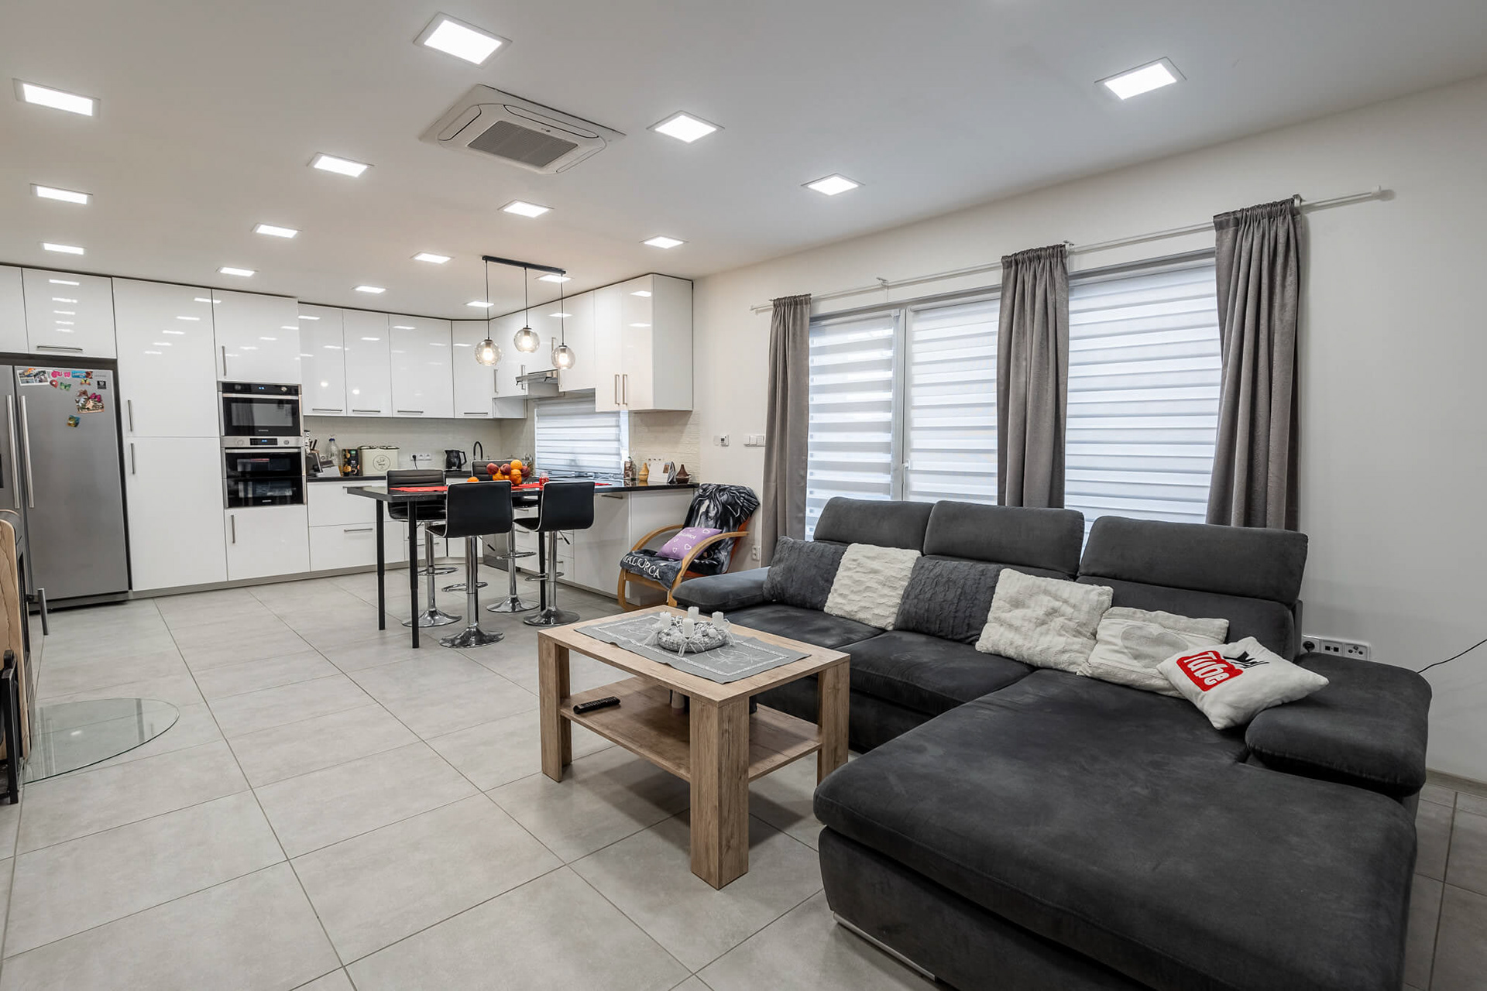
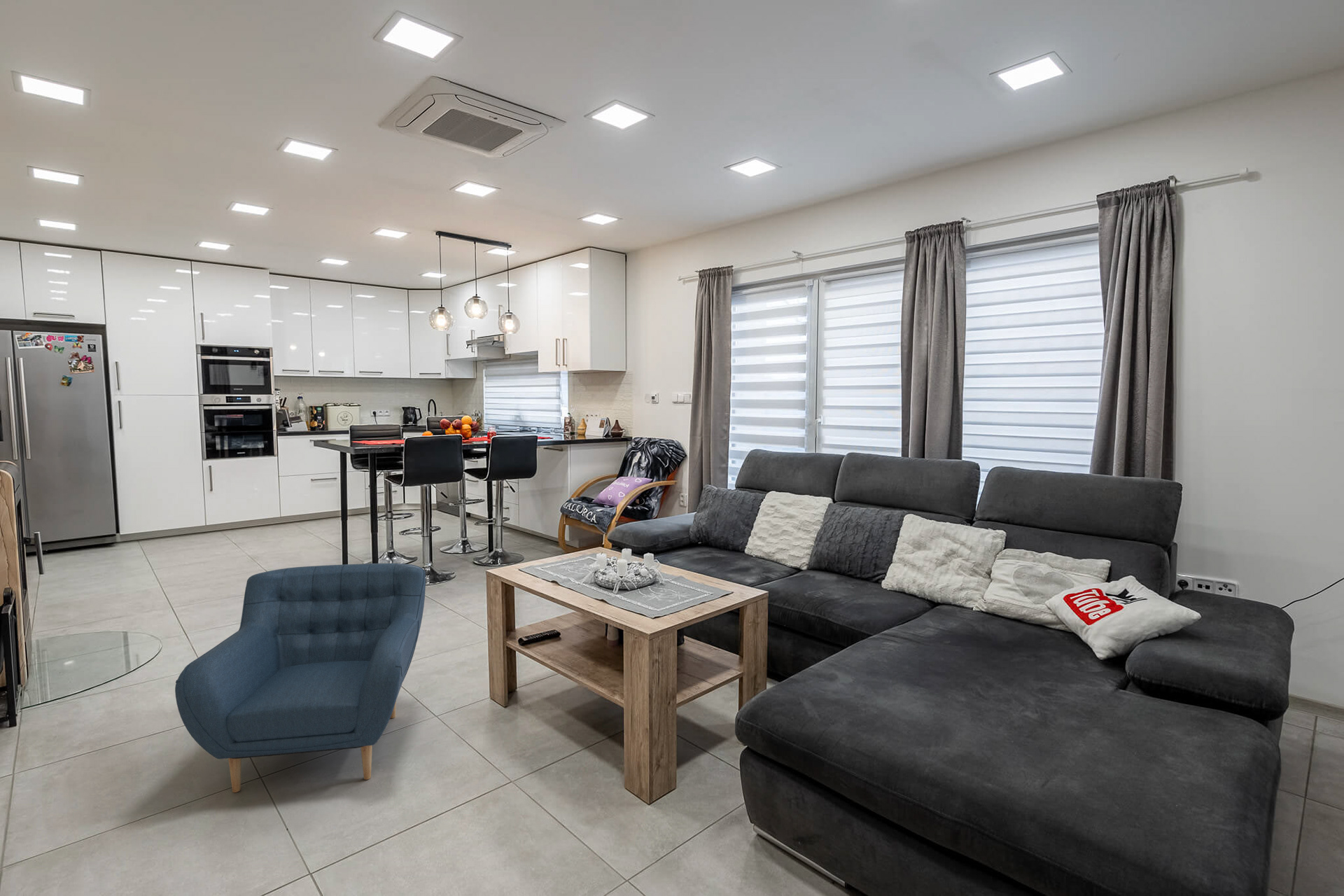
+ armchair (320, 671)
